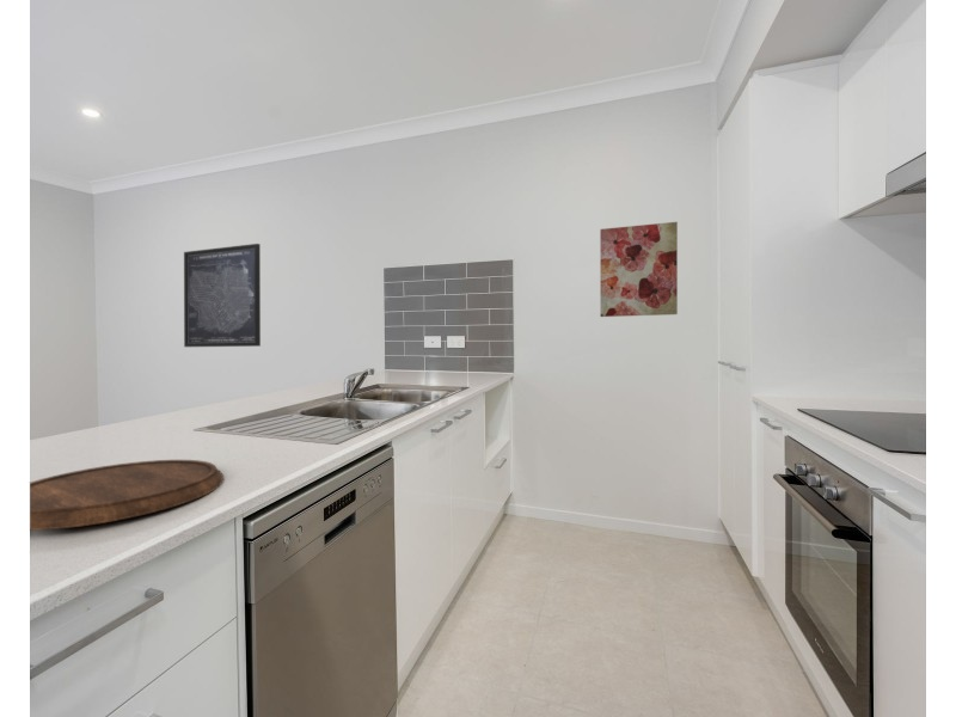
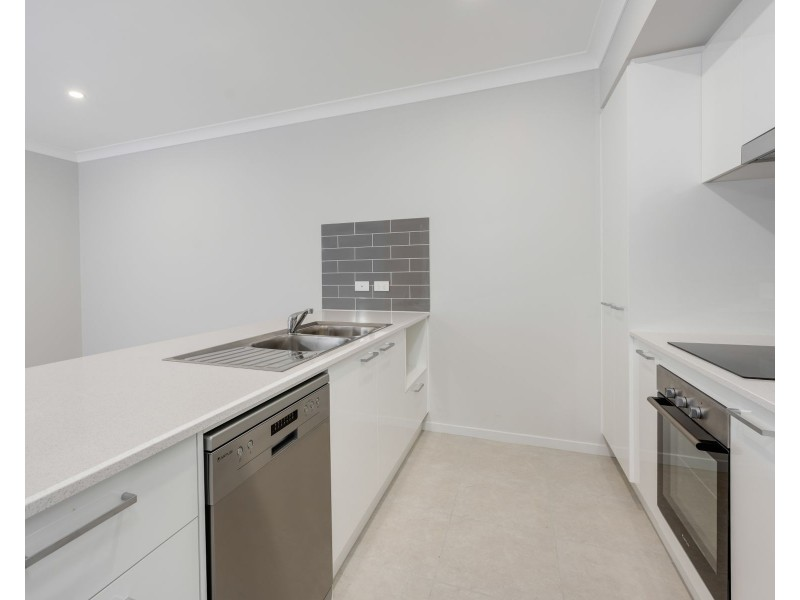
- wall art (637, 270)
- cutting board (120, 486)
- wall art (220, 296)
